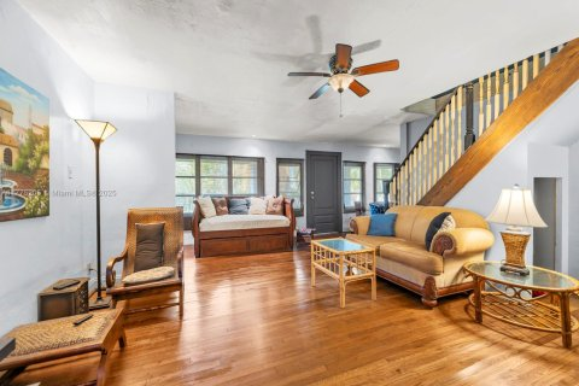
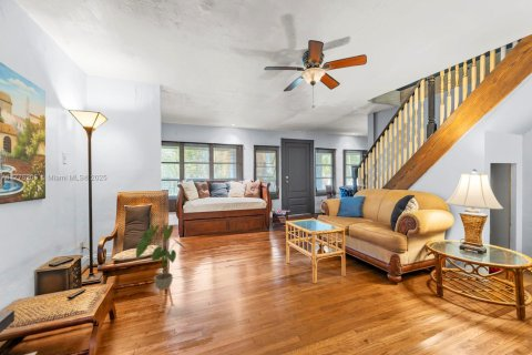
+ house plant (160, 270)
